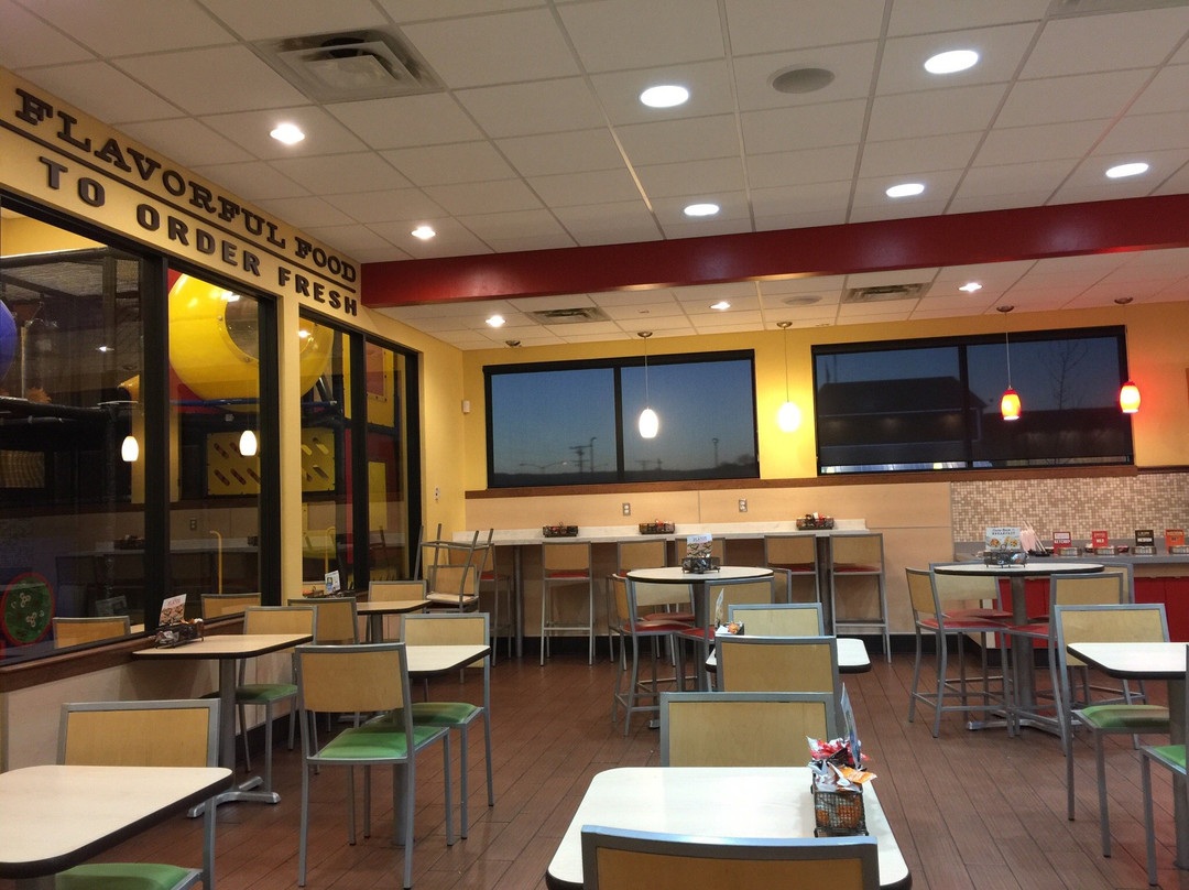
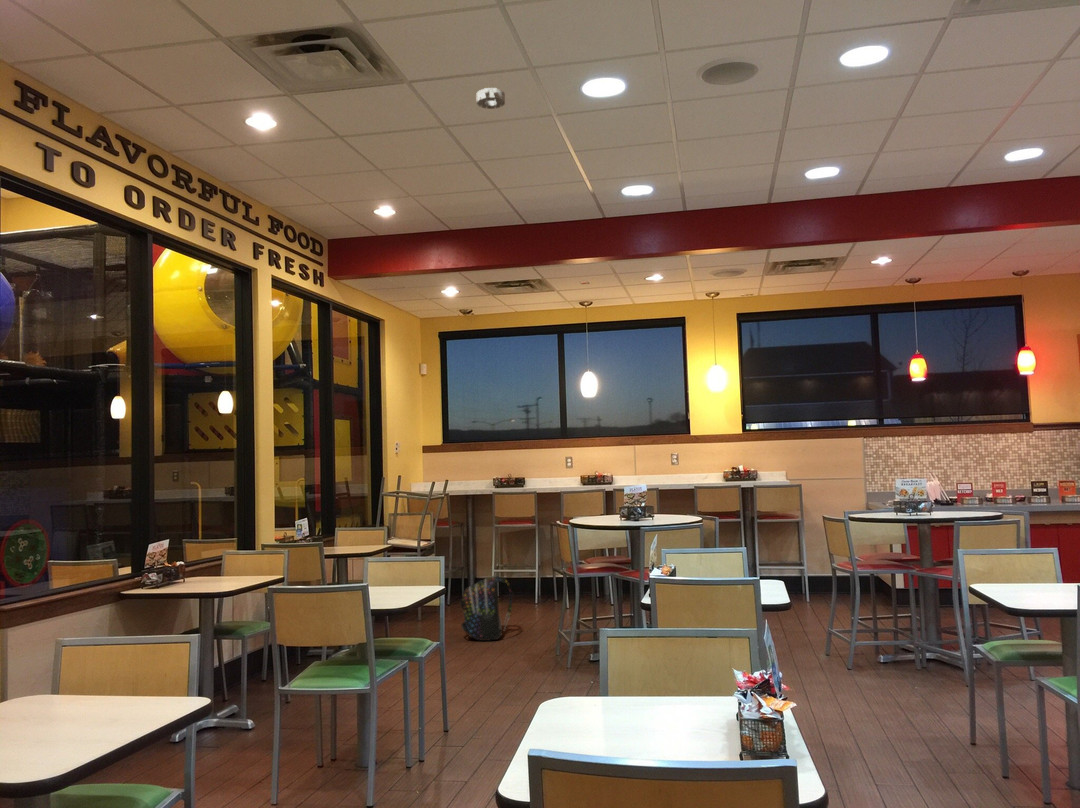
+ smoke detector (490, 97)
+ backpack (486, 607)
